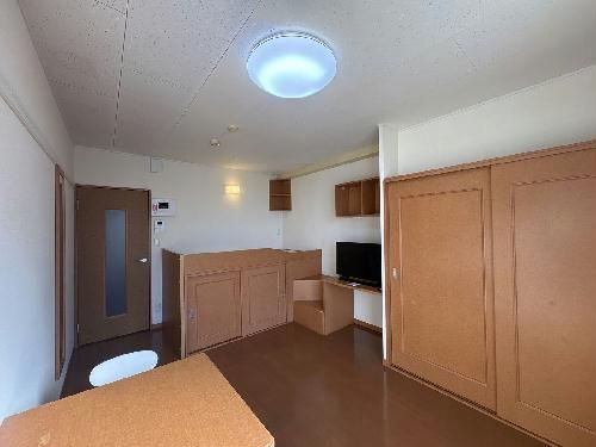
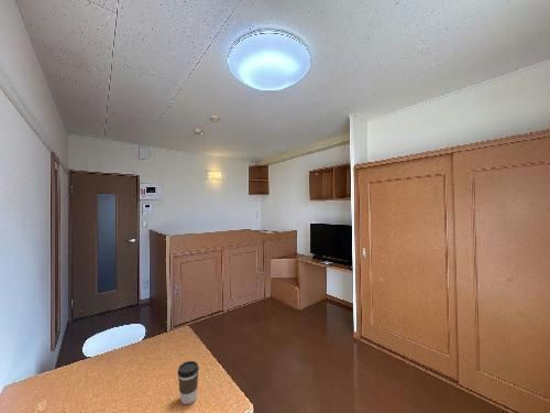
+ coffee cup (188, 382)
